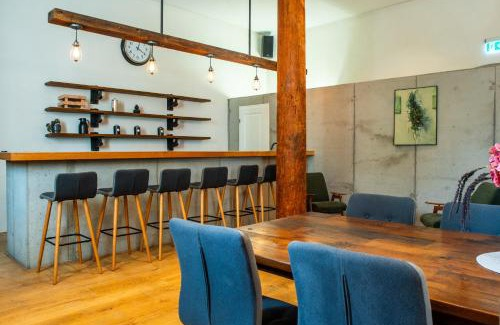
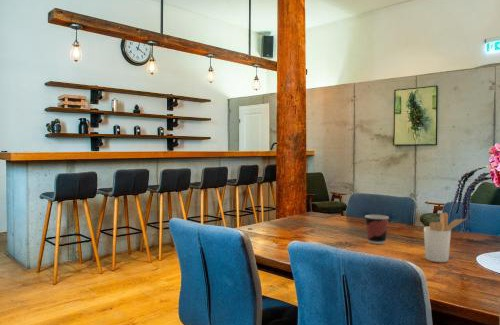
+ utensil holder (443, 237)
+ cup (376, 229)
